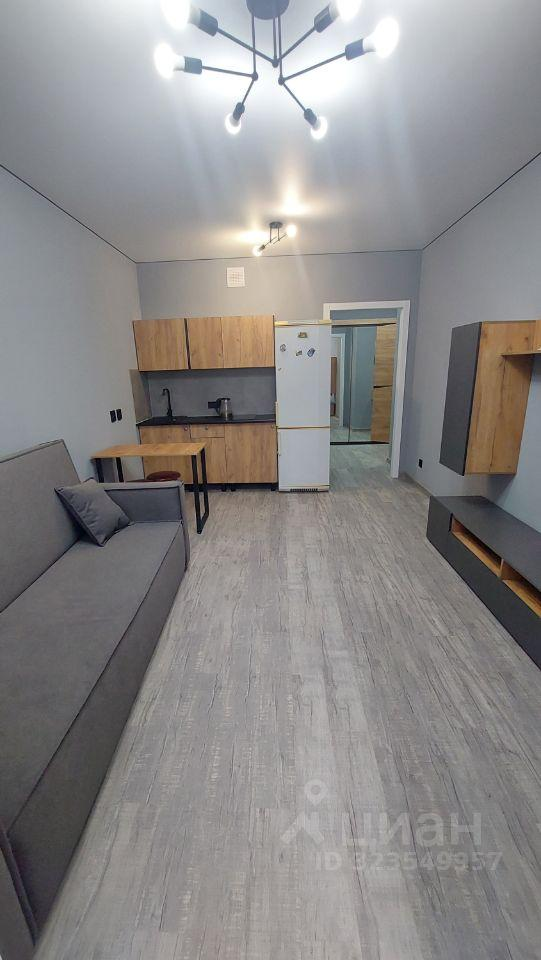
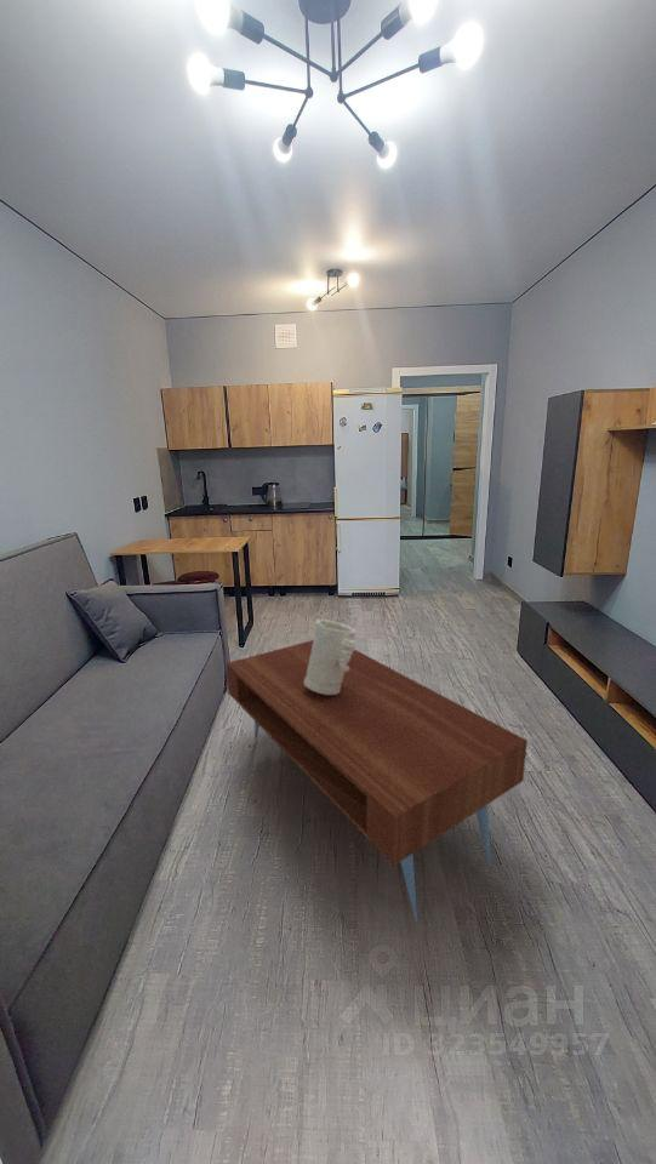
+ decorative vase (330, 655)
+ coffee table (350, 746)
